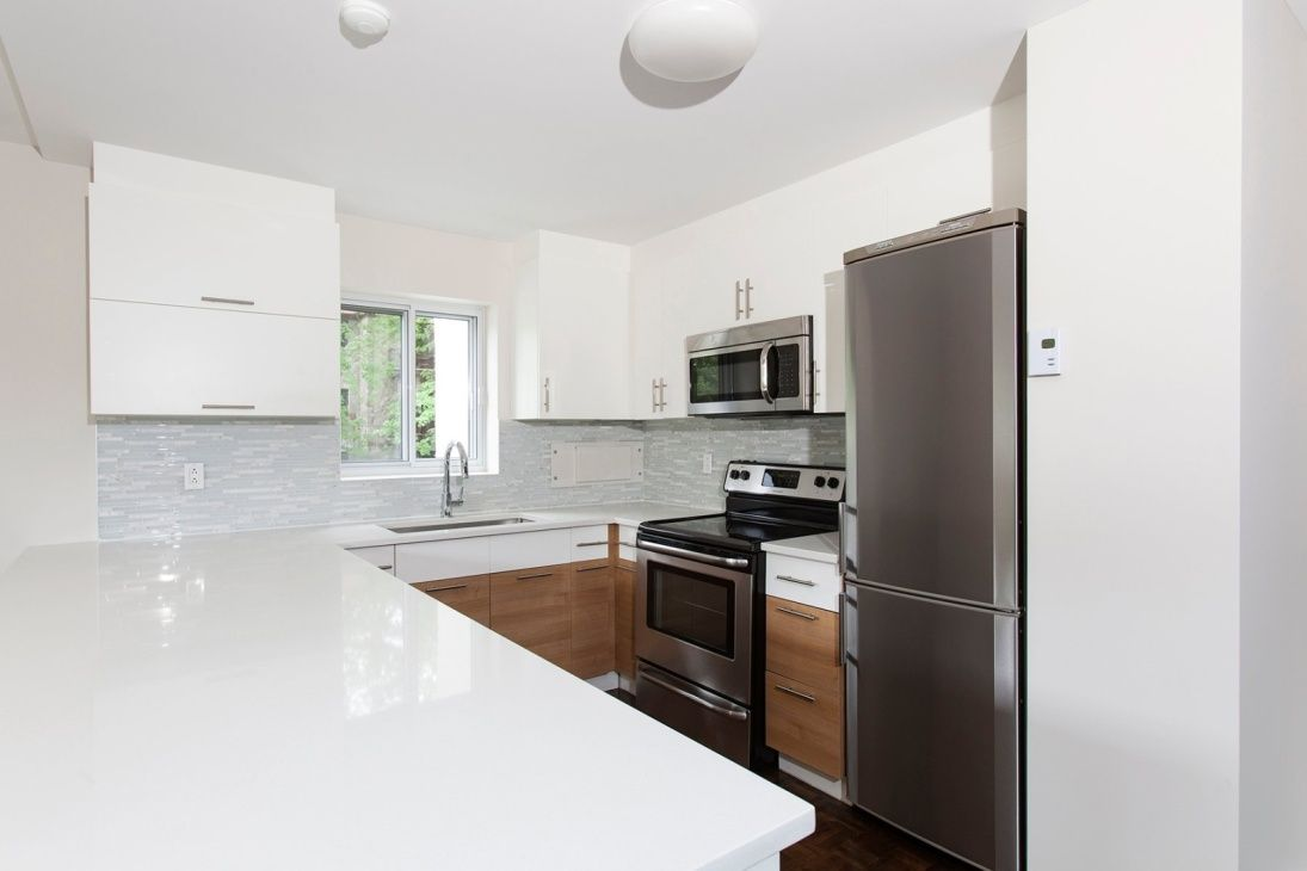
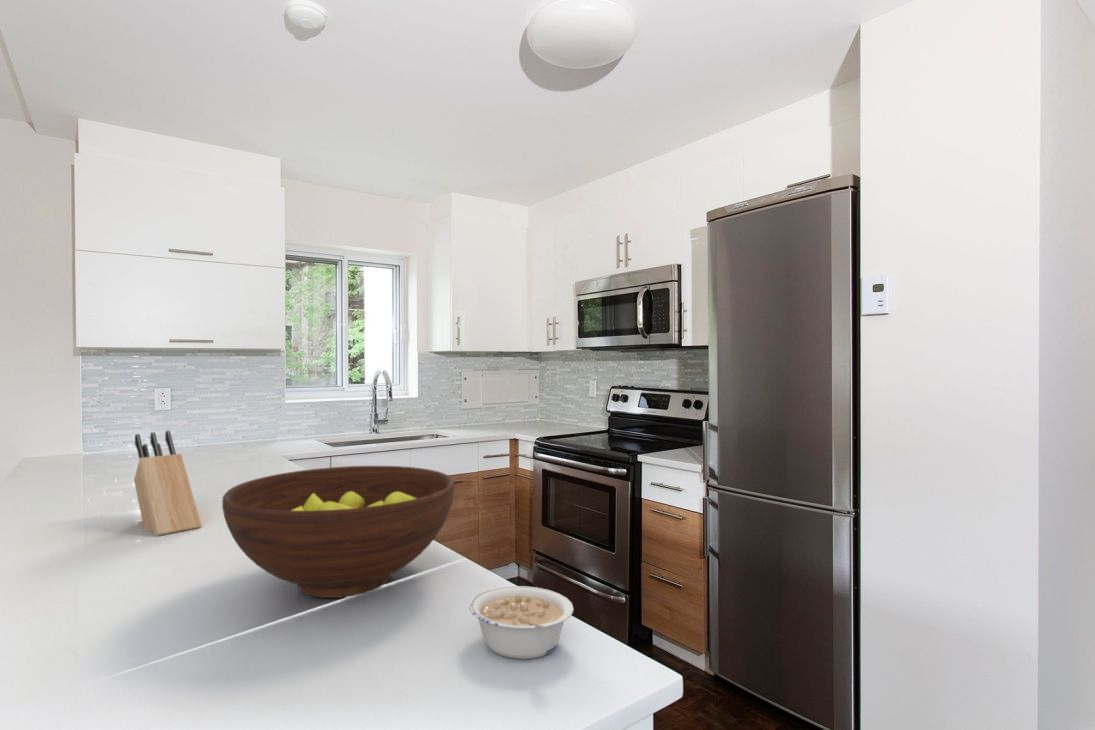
+ knife block (164, 478)
+ fruit bowl (345, 534)
+ legume (524, 620)
